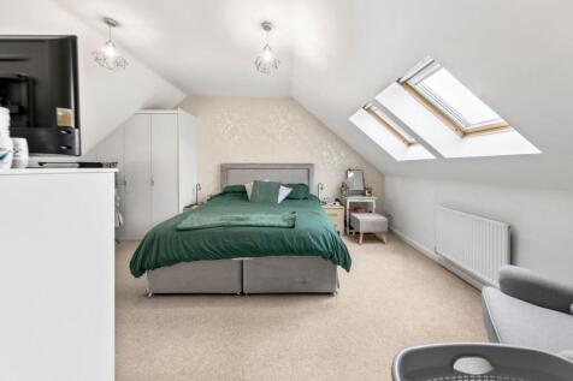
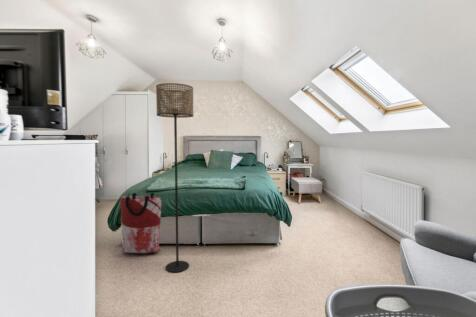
+ bag (141, 224)
+ floor lamp (176, 179)
